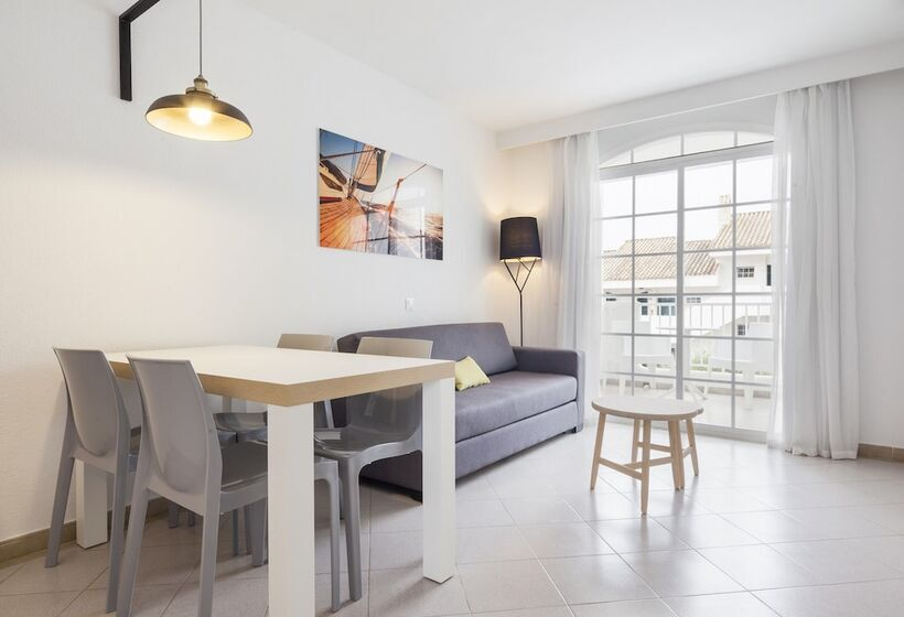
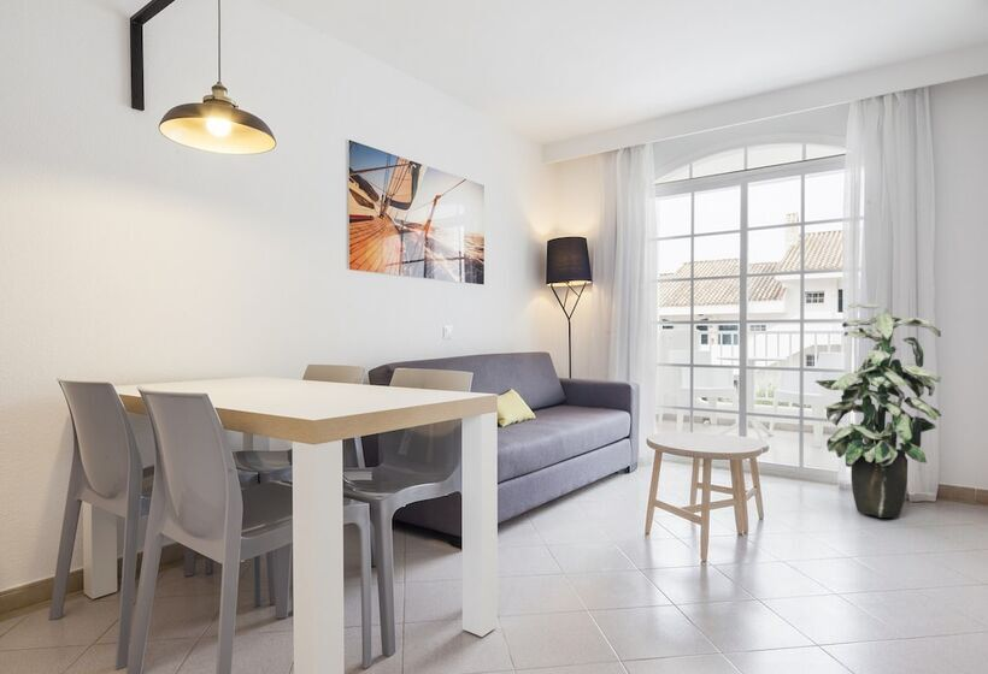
+ indoor plant (875, 407)
